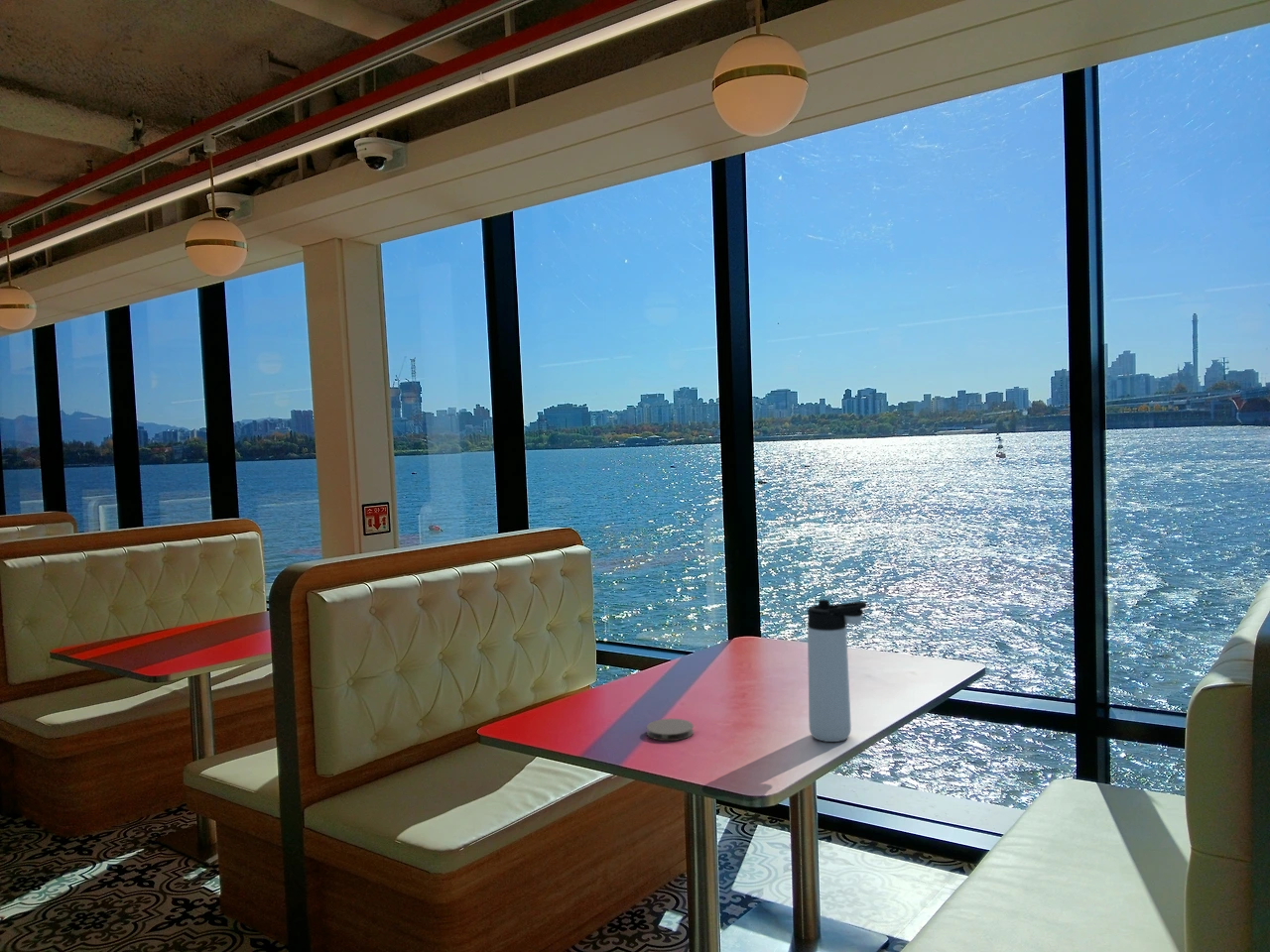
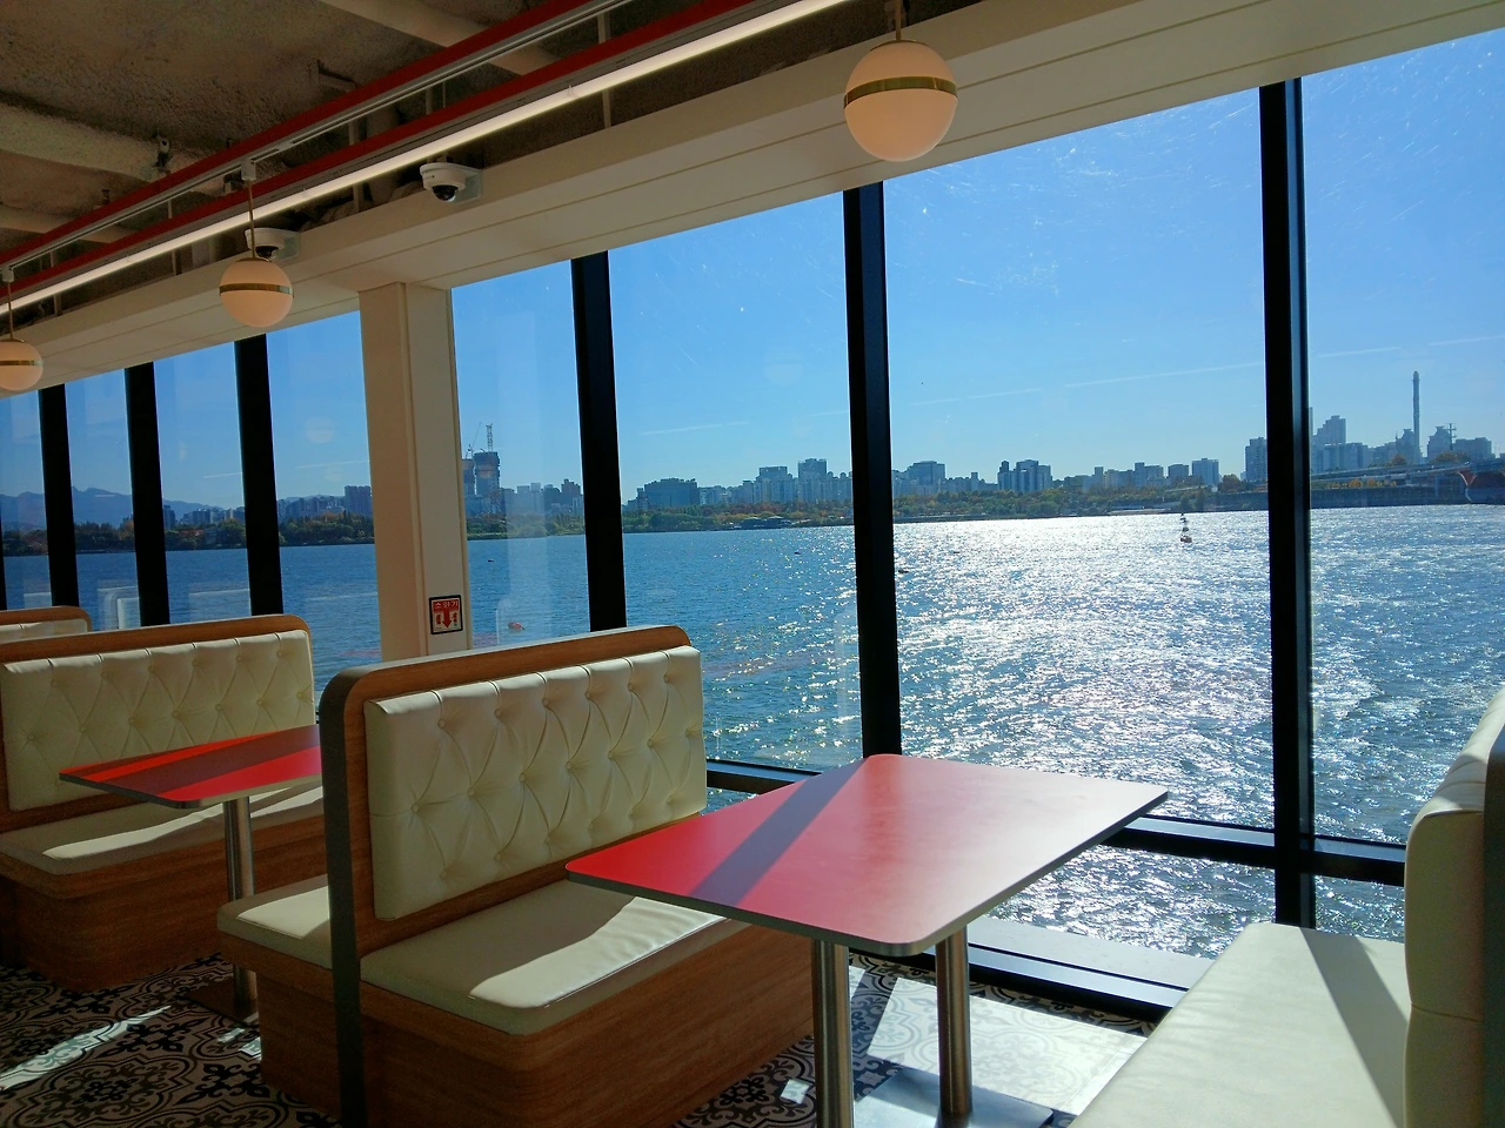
- thermos bottle (837, 669)
- coaster (670, 729)
